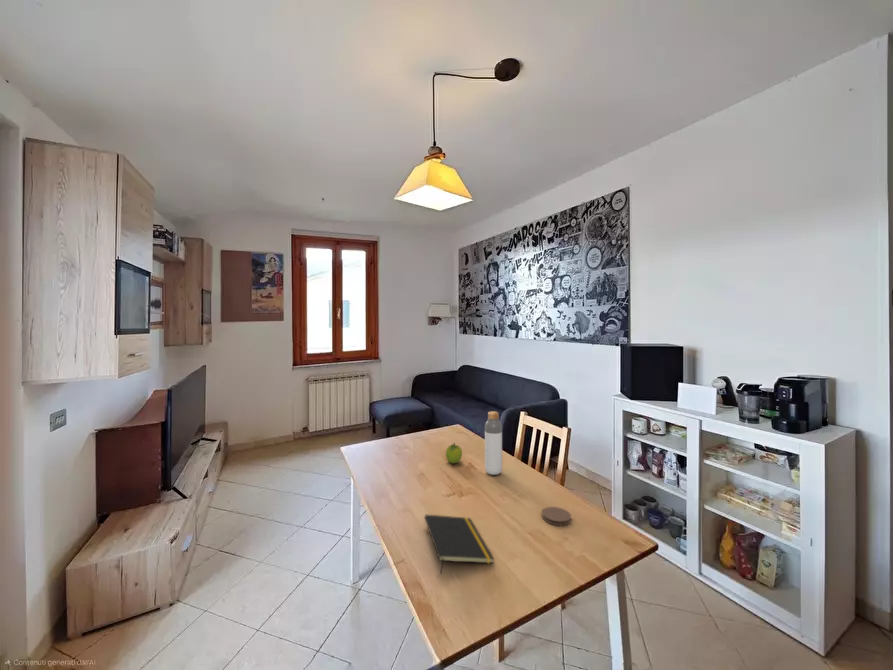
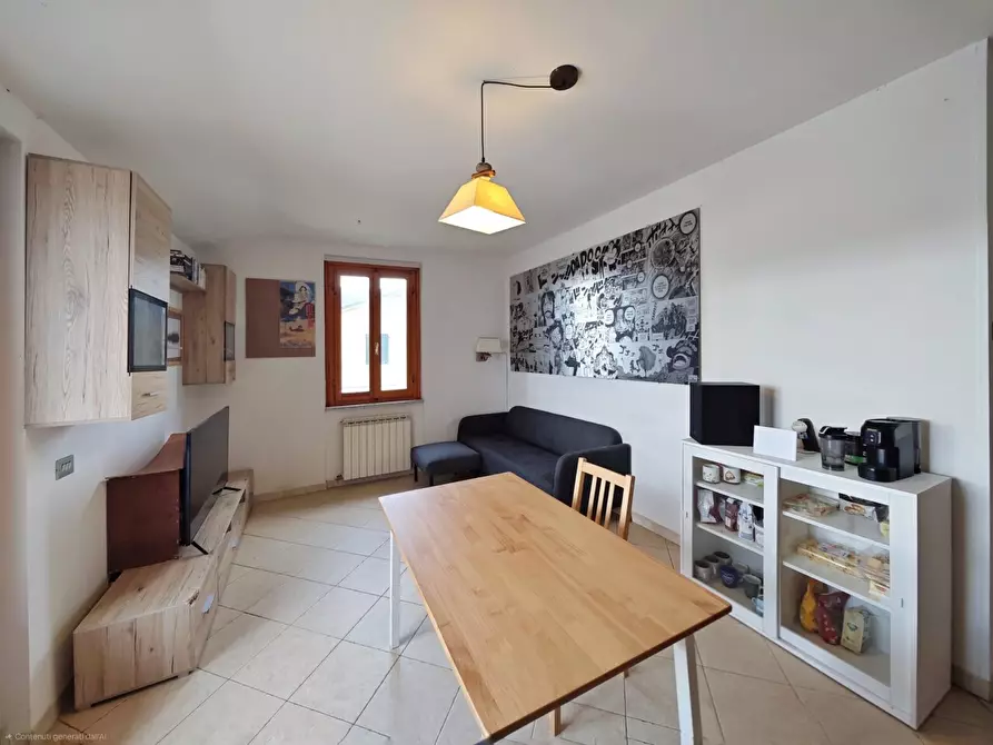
- bottle (493, 442)
- notepad (456, 536)
- coaster (556, 515)
- fruit (453, 452)
